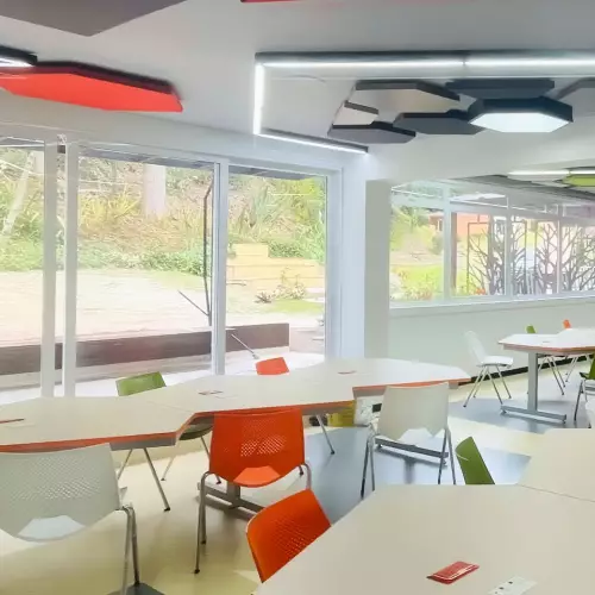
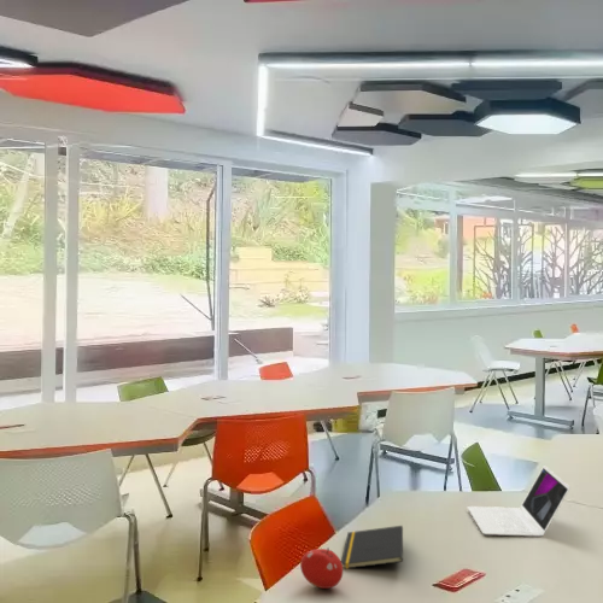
+ laptop (525, 498)
+ notepad (373, 545)
+ fruit (321, 566)
